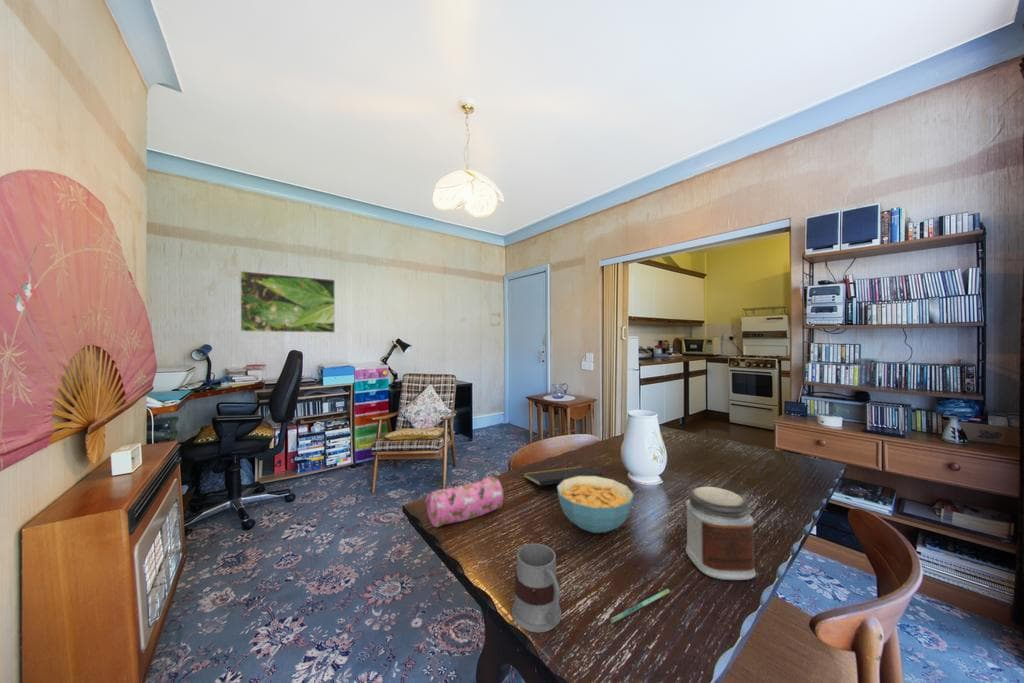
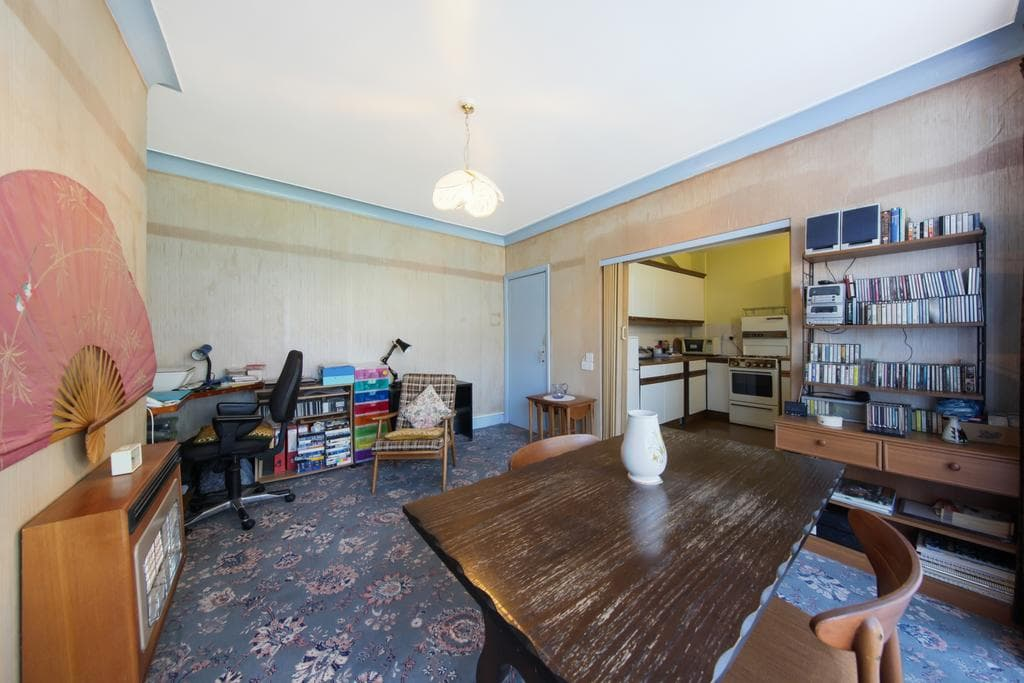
- jar (718, 529)
- notepad (561, 475)
- pencil case (465, 500)
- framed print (290, 303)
- cereal bowl (594, 508)
- pen (641, 604)
- mug (540, 588)
